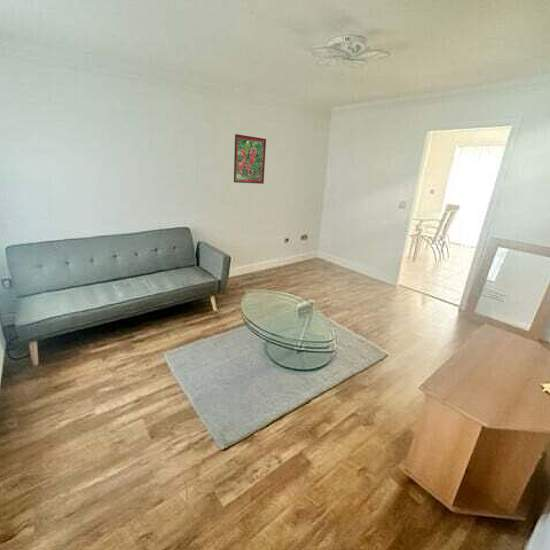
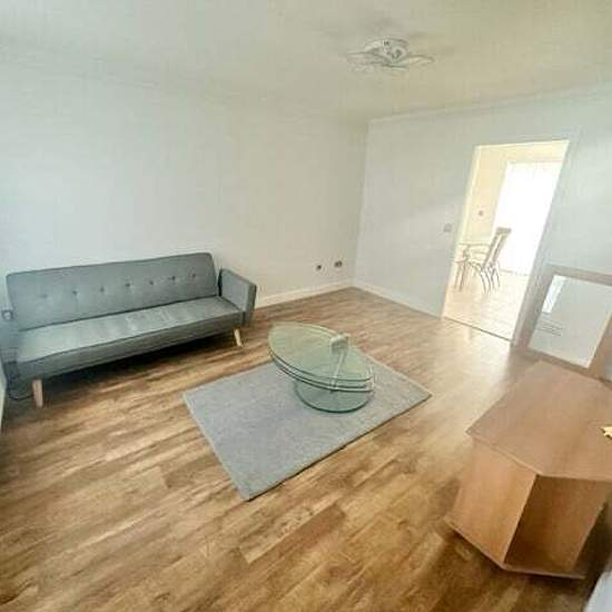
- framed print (250, 160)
